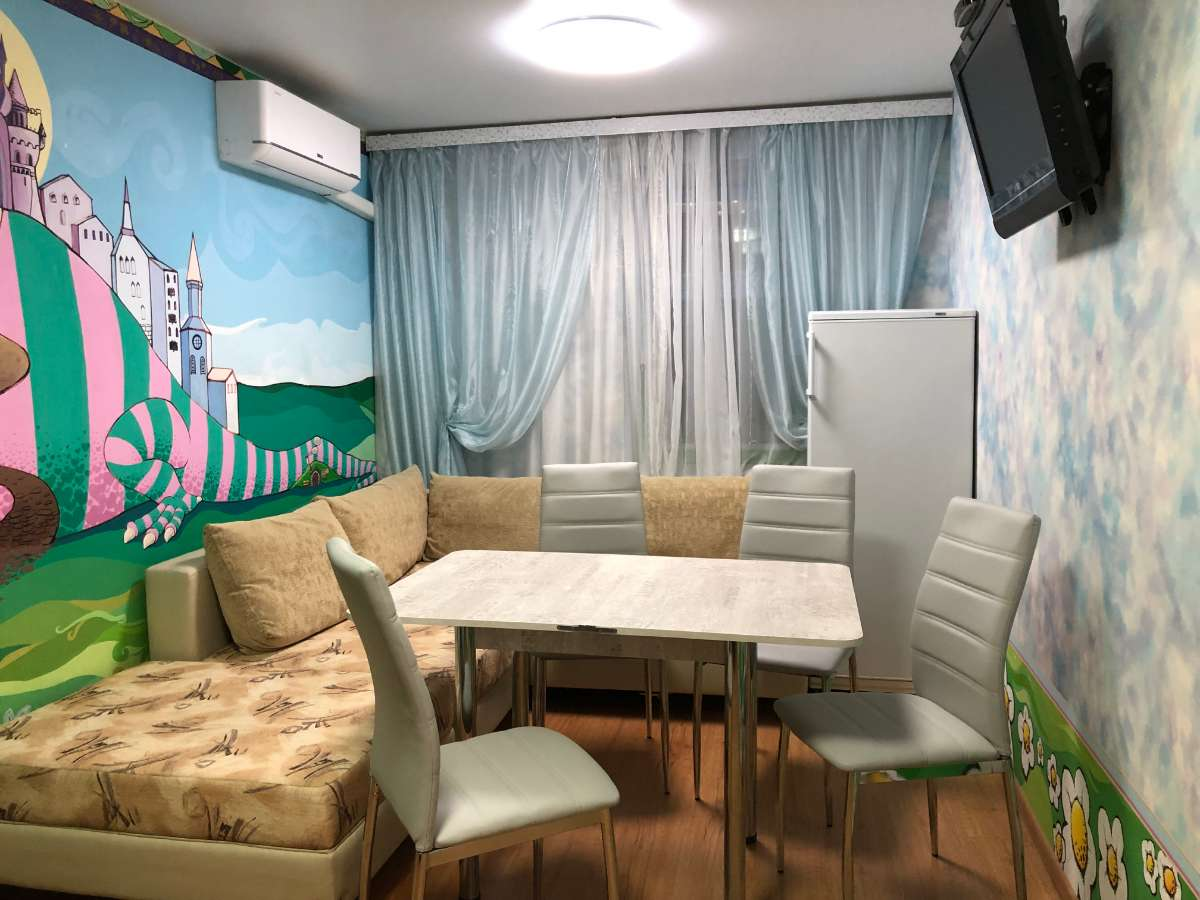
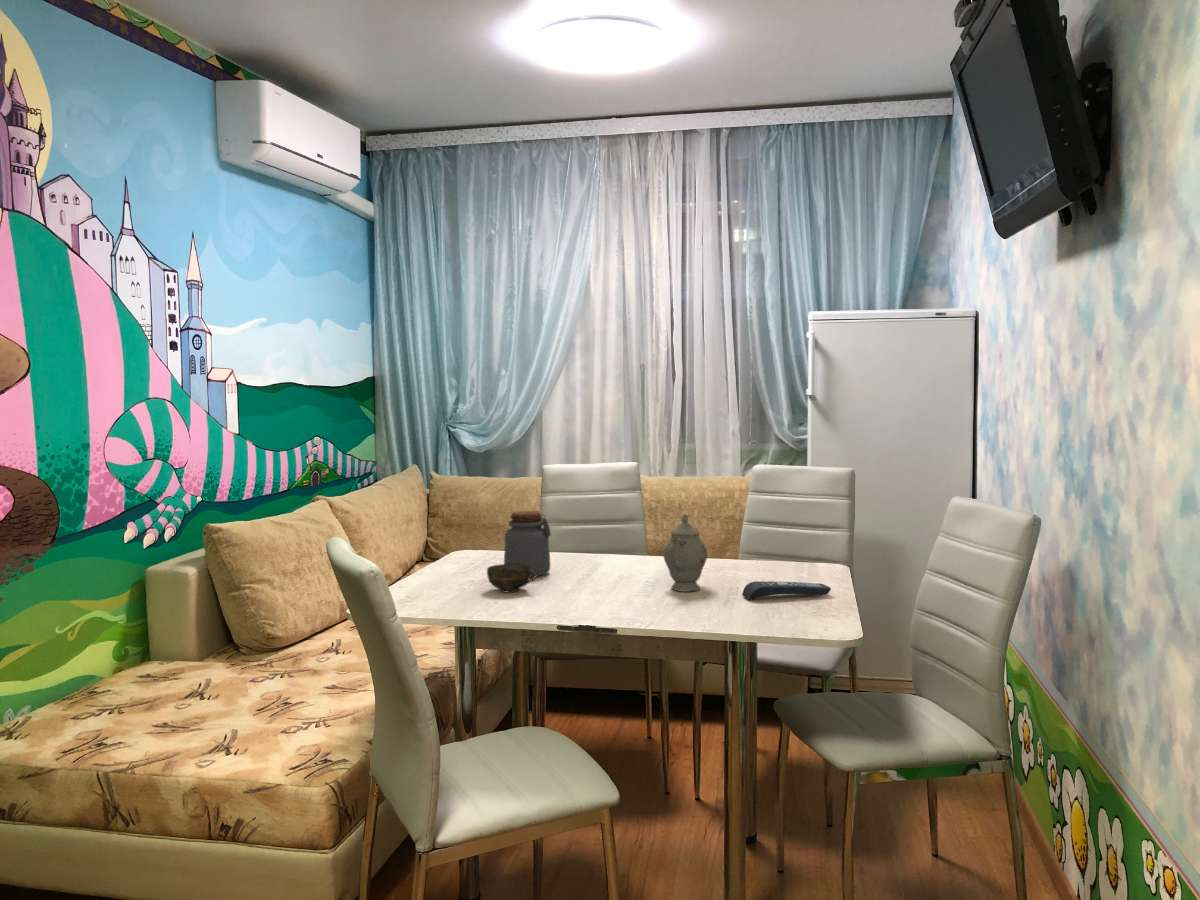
+ cup (513, 579)
+ chinaware (685, 551)
+ remote control (786, 588)
+ jar (526, 542)
